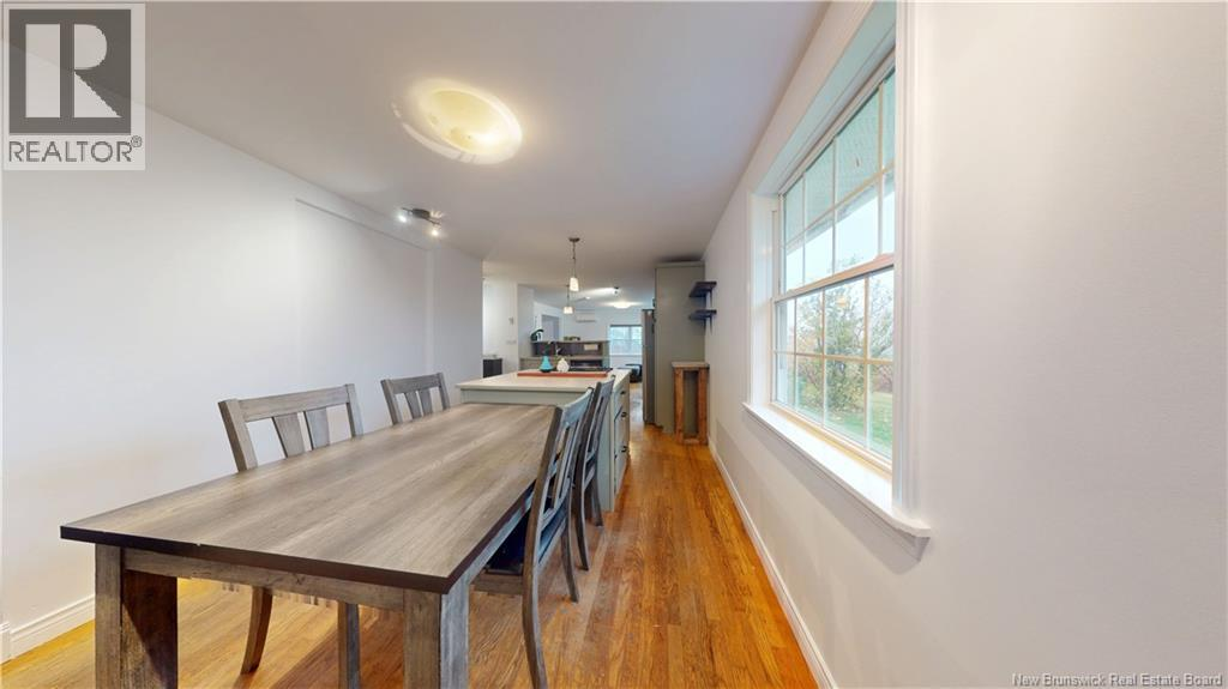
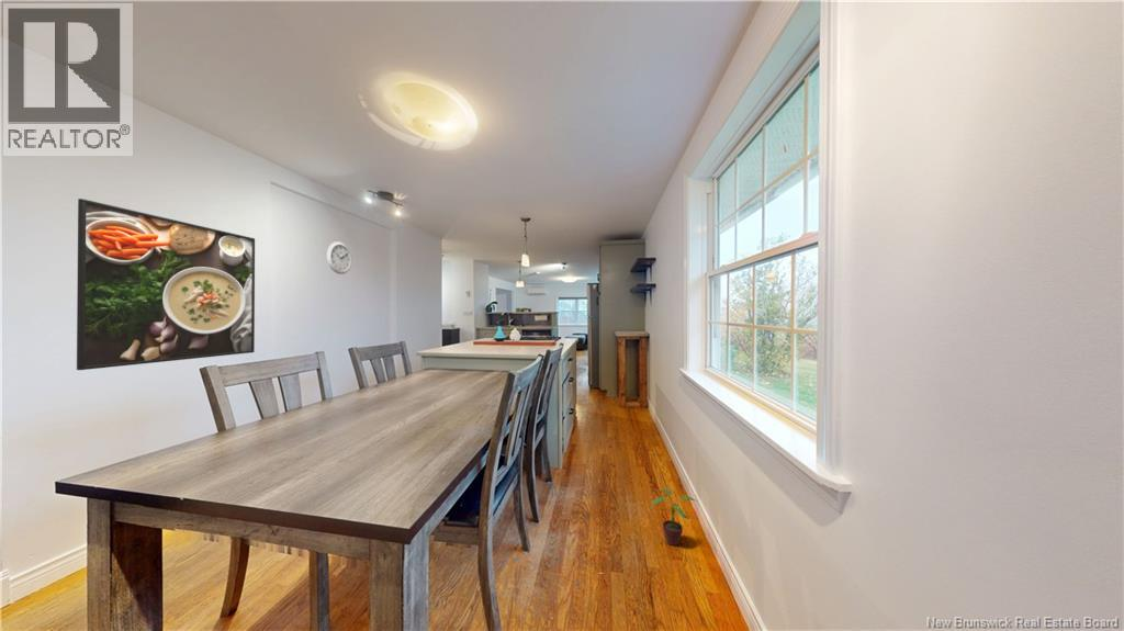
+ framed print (183, 291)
+ wall clock (340, 258)
+ potted plant (674, 518)
